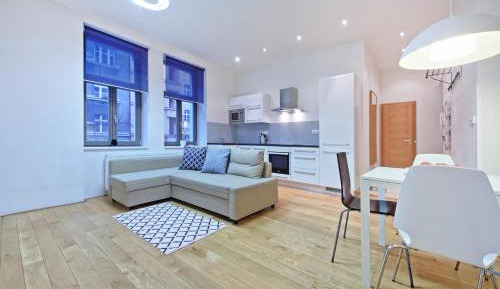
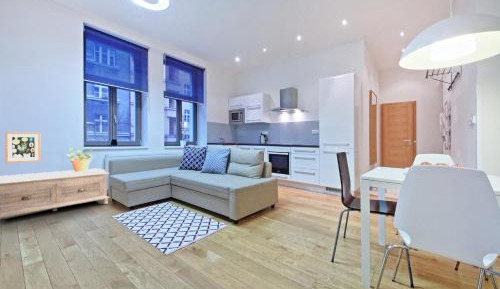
+ wall art (23, 147)
+ potted plant (78, 160)
+ bench (53, 192)
